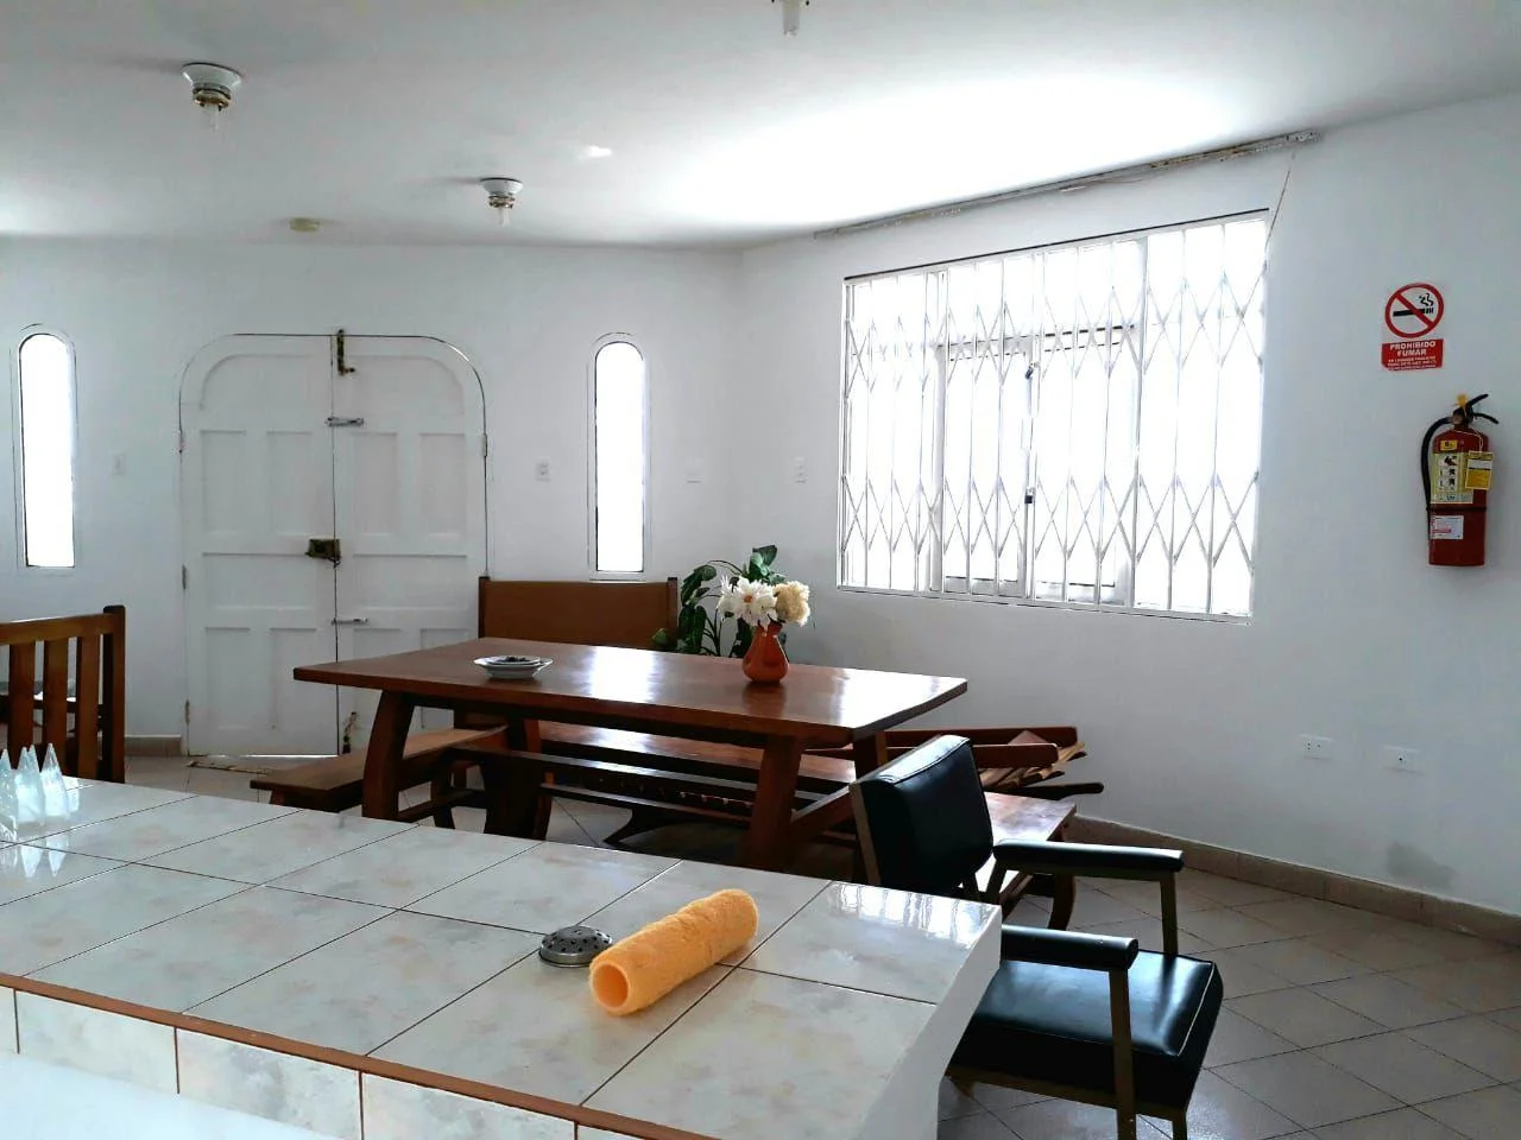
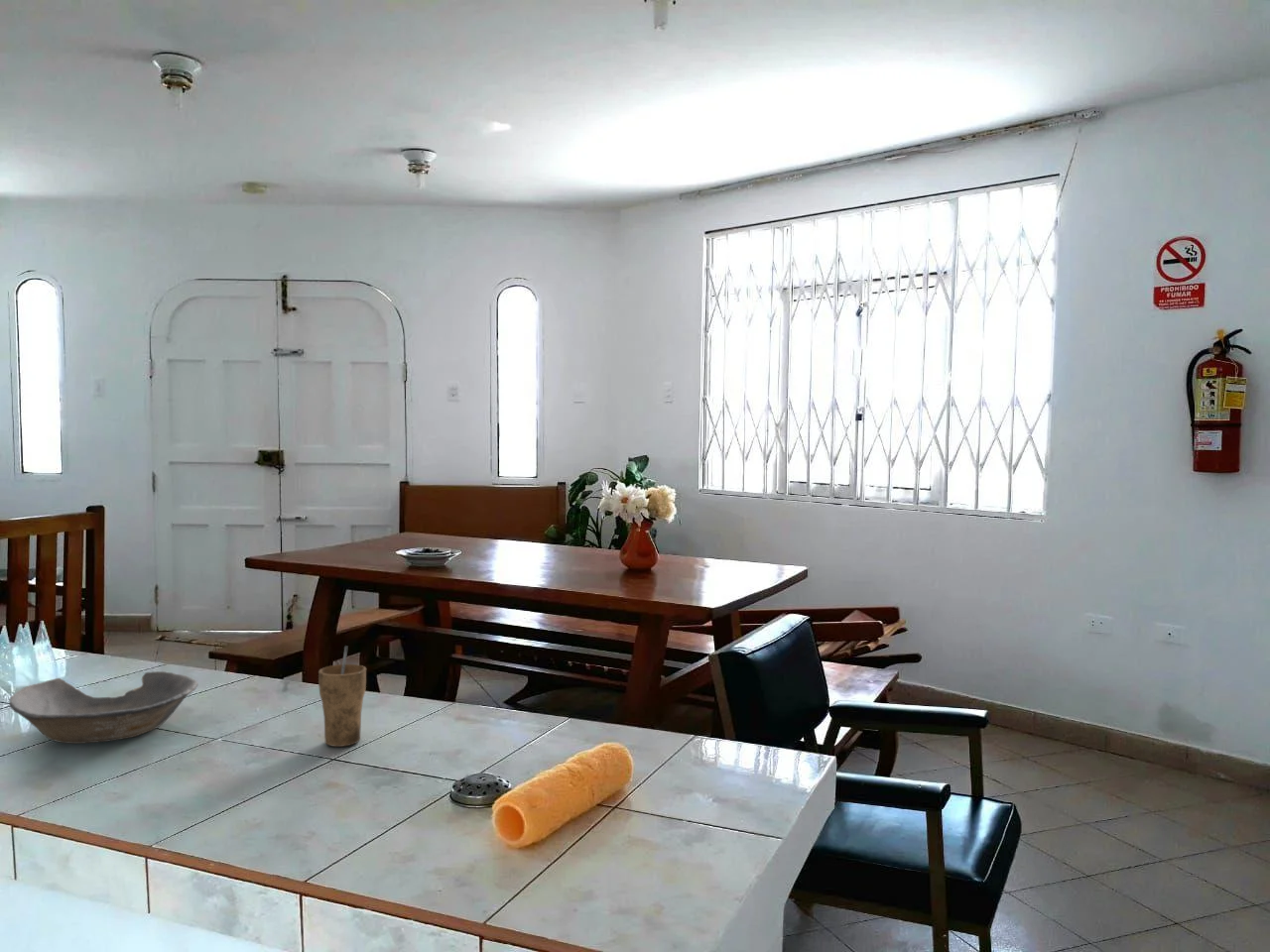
+ cup (342, 696)
+ bowl (108, 709)
